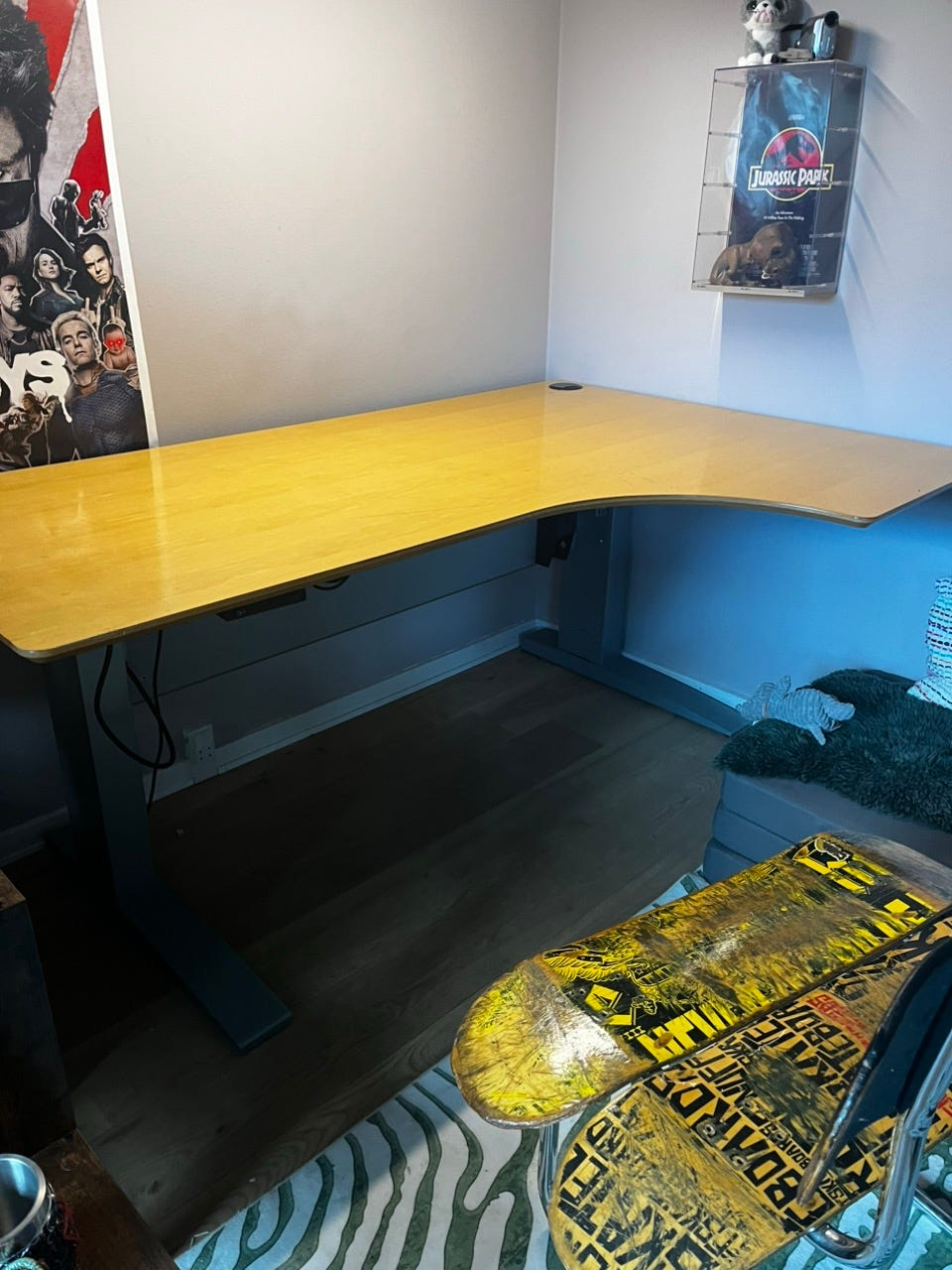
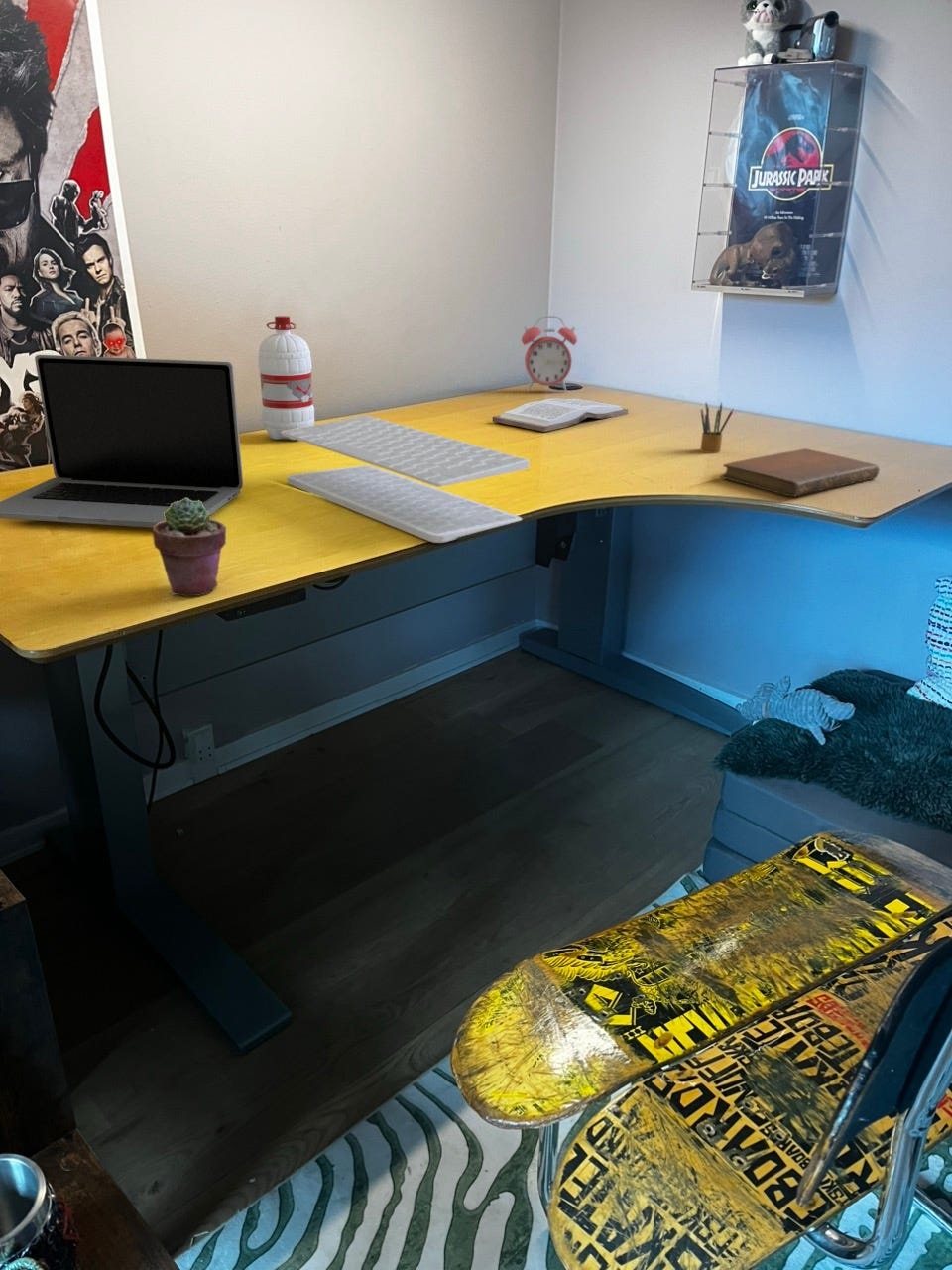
+ alarm clock (548, 353)
+ pencil box (714, 428)
+ potted succulent (190, 545)
+ book (561, 410)
+ laptop (109, 440)
+ keyboard (397, 471)
+ water bottle (286, 377)
+ notebook (800, 470)
